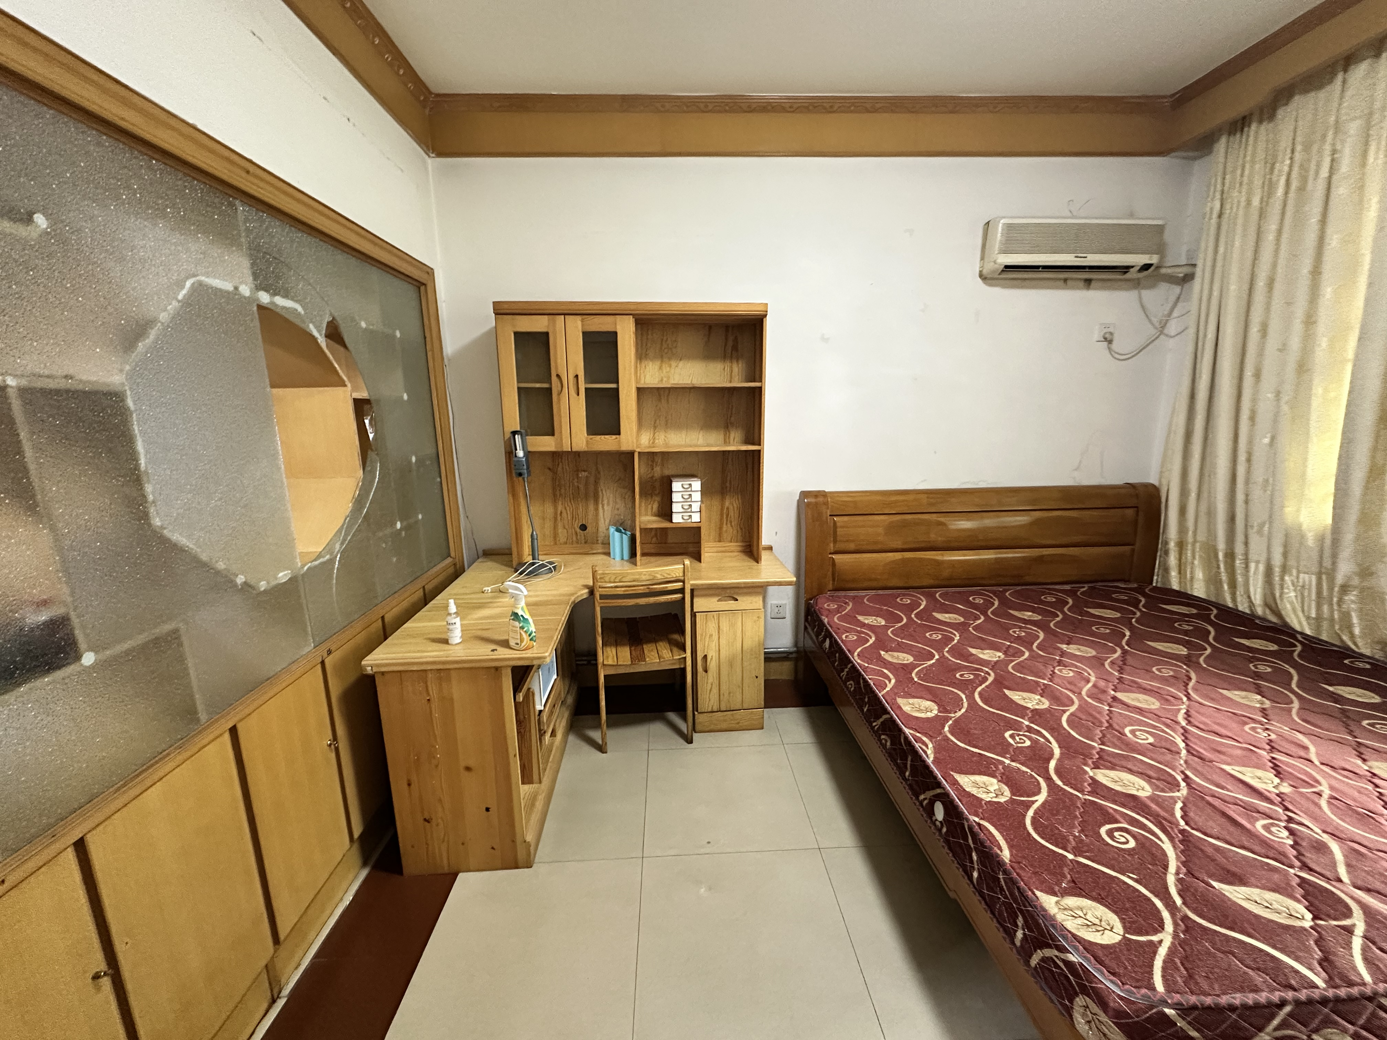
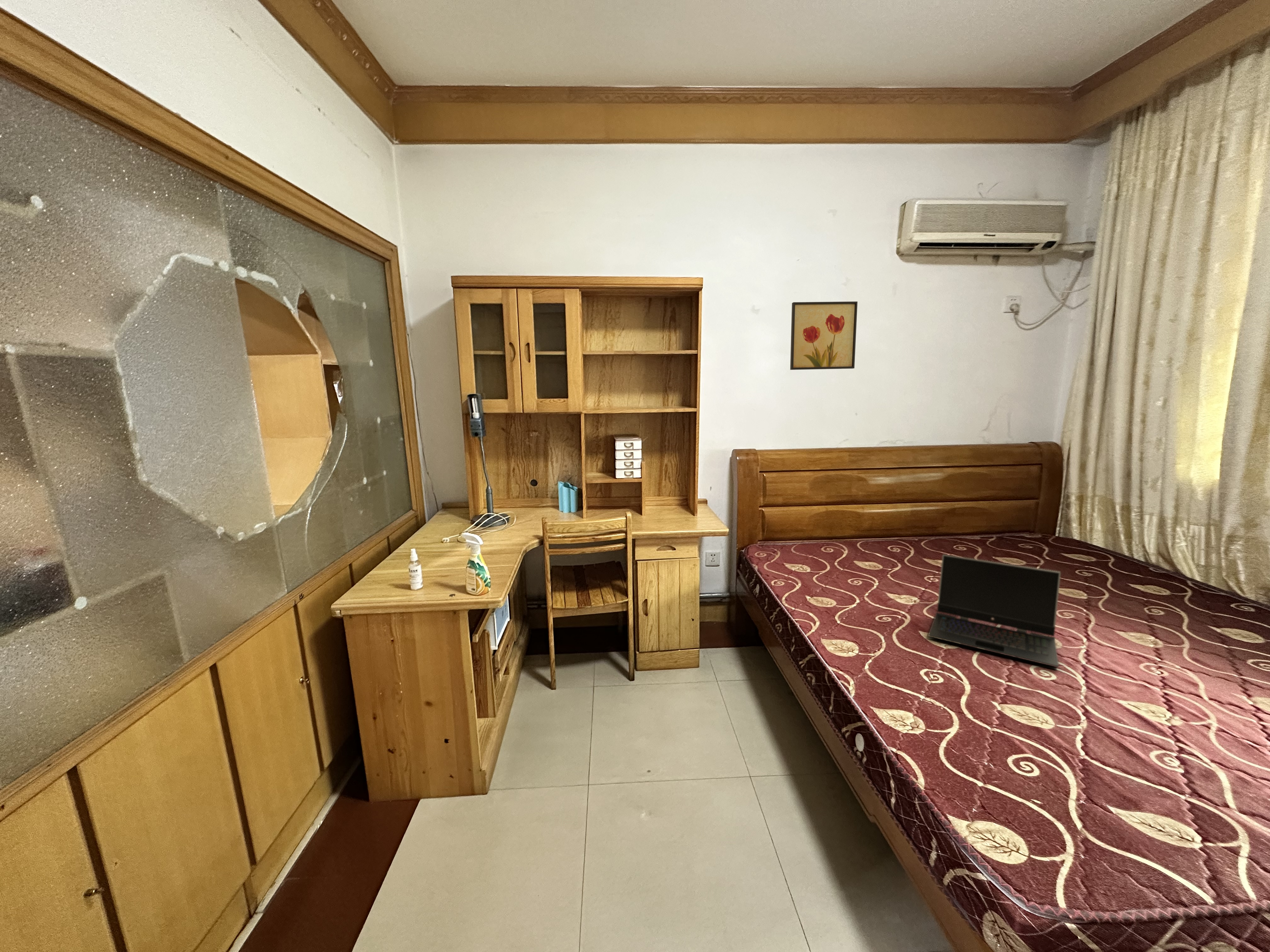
+ laptop computer (993, 606)
+ wall art (823, 336)
